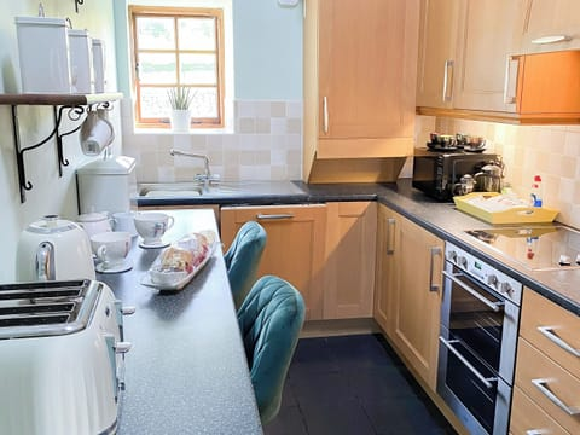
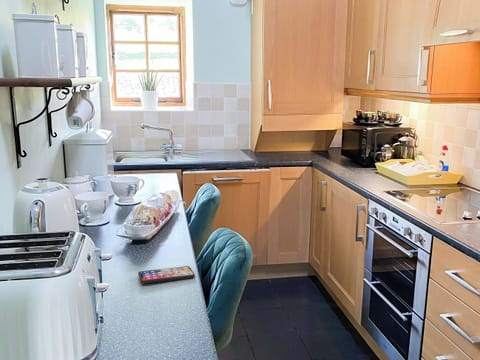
+ smartphone (166, 274)
